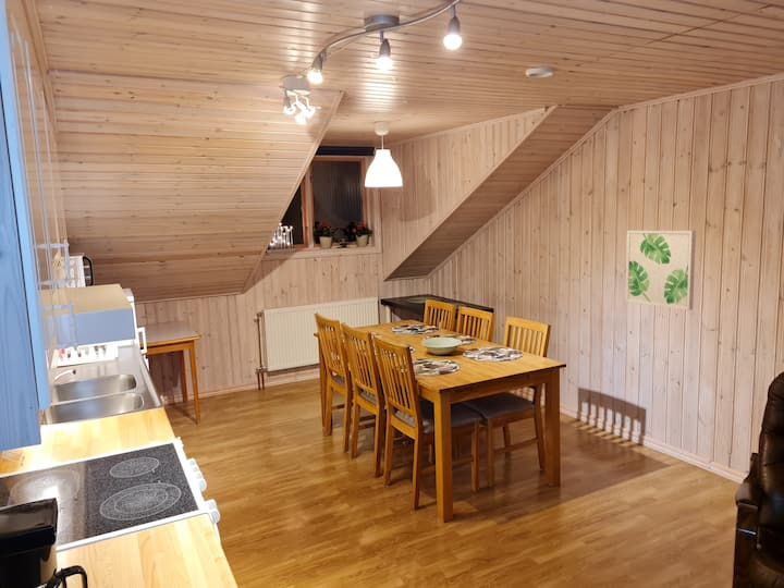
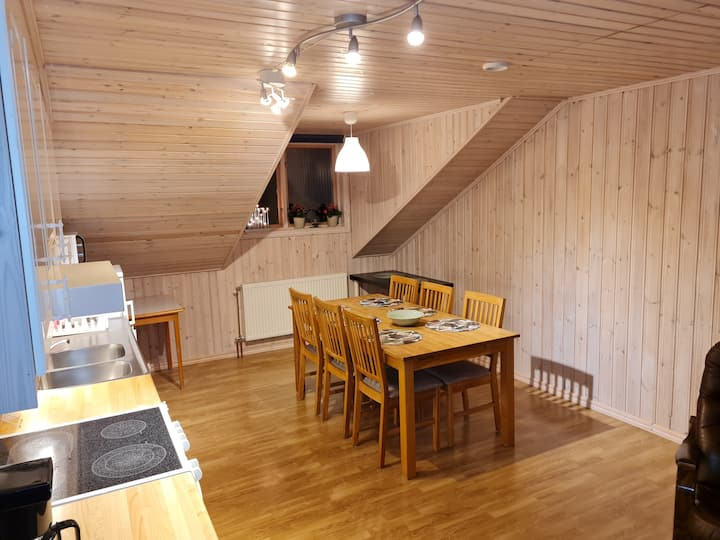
- wall art (658, 268)
